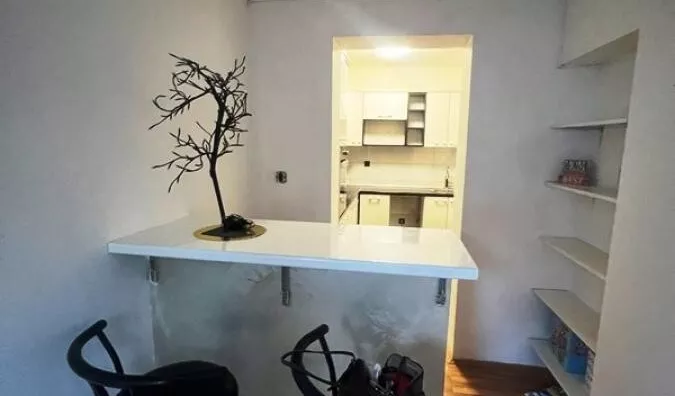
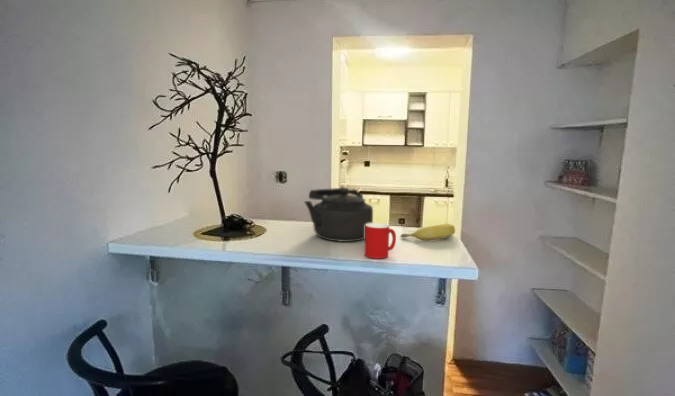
+ cup (381, 240)
+ banana (429, 229)
+ kettle (341, 212)
